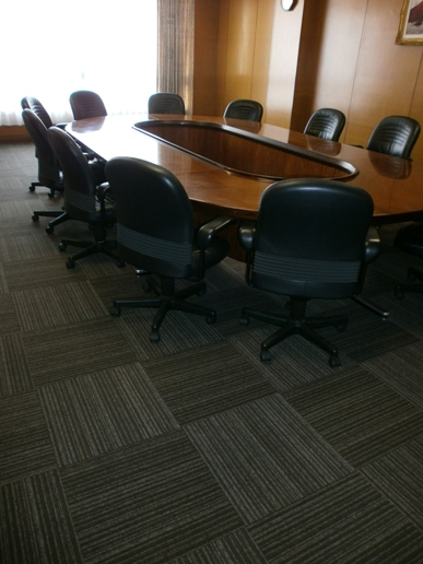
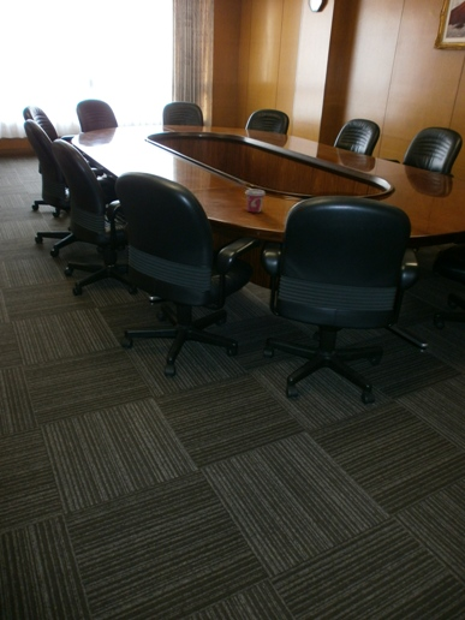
+ cup (255, 201)
